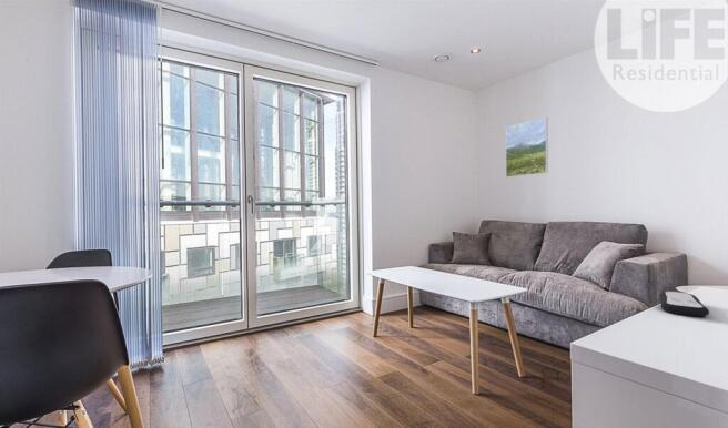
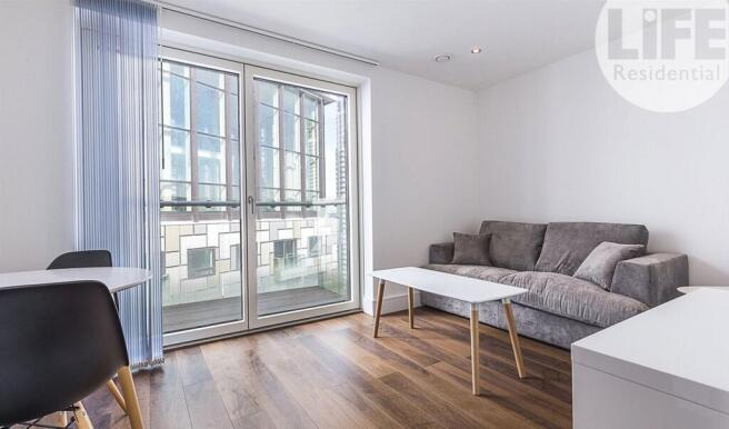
- remote control (680, 302)
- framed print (525, 149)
